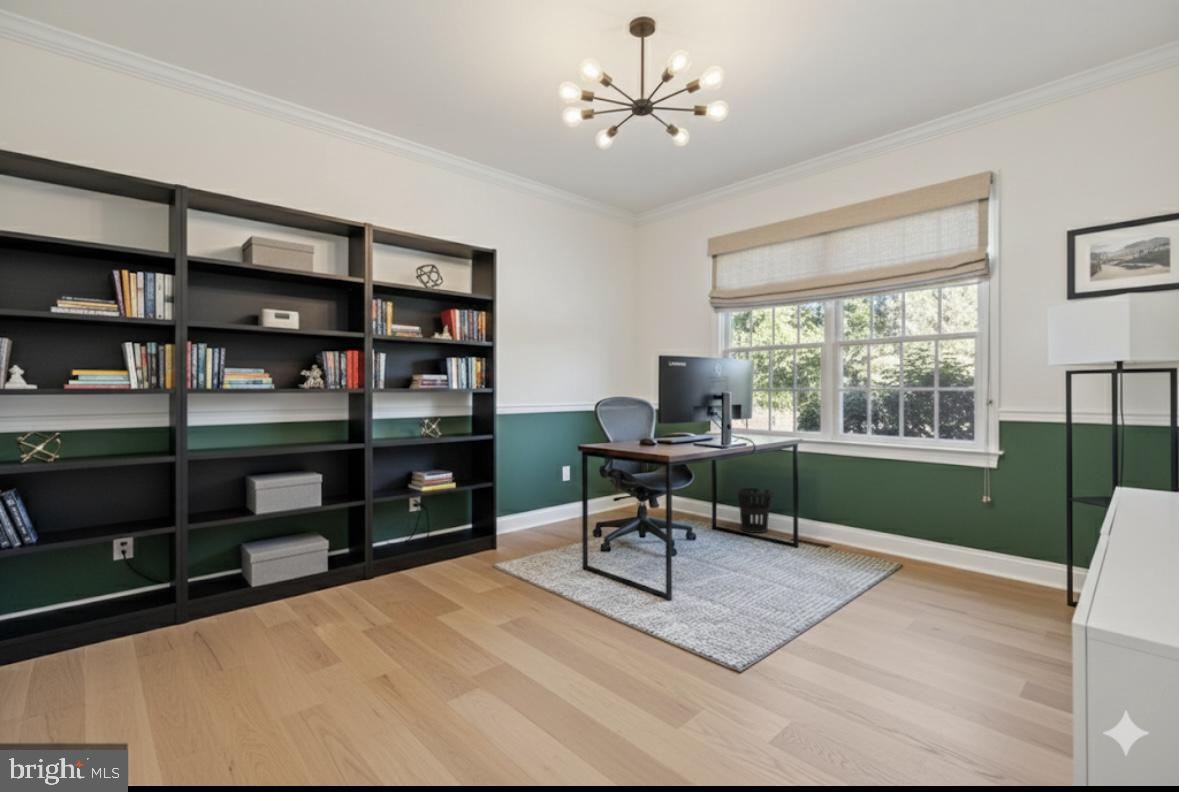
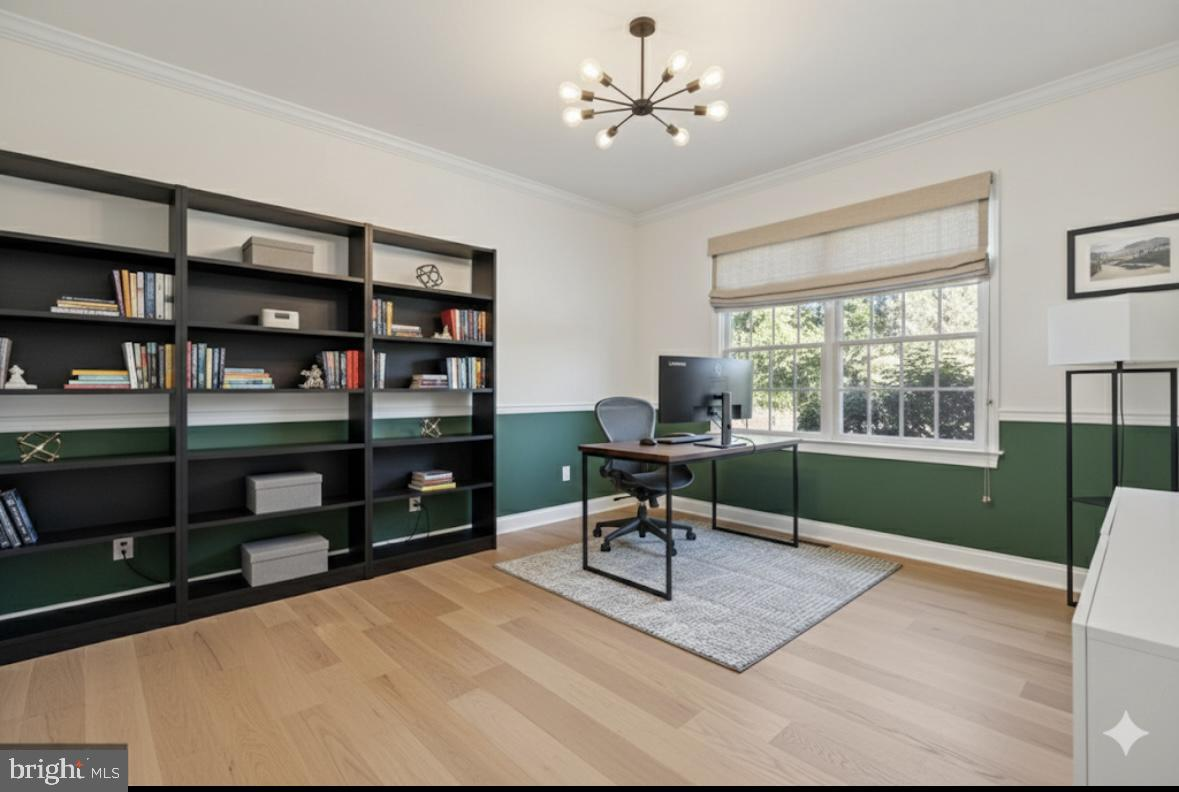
- wastebasket (754, 510)
